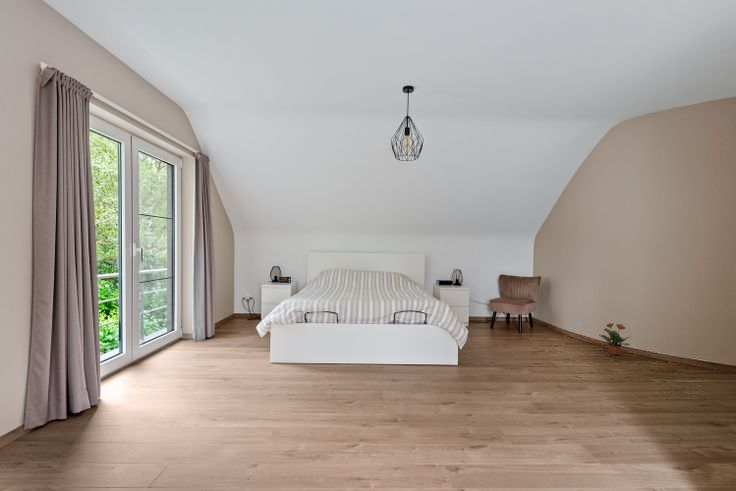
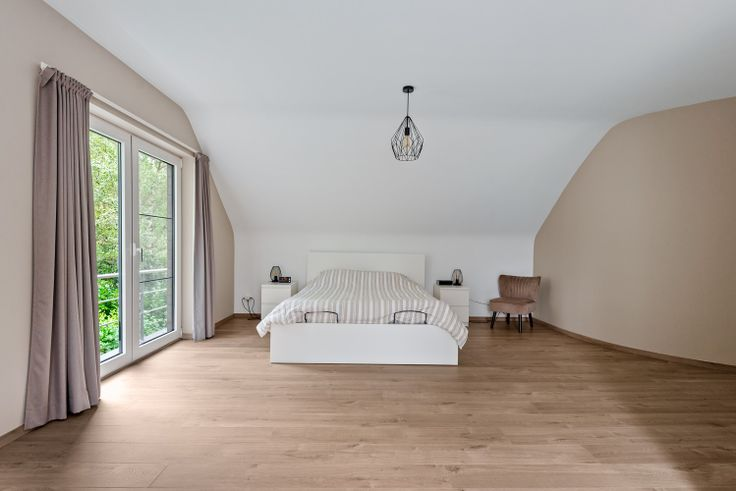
- potted plant (614, 338)
